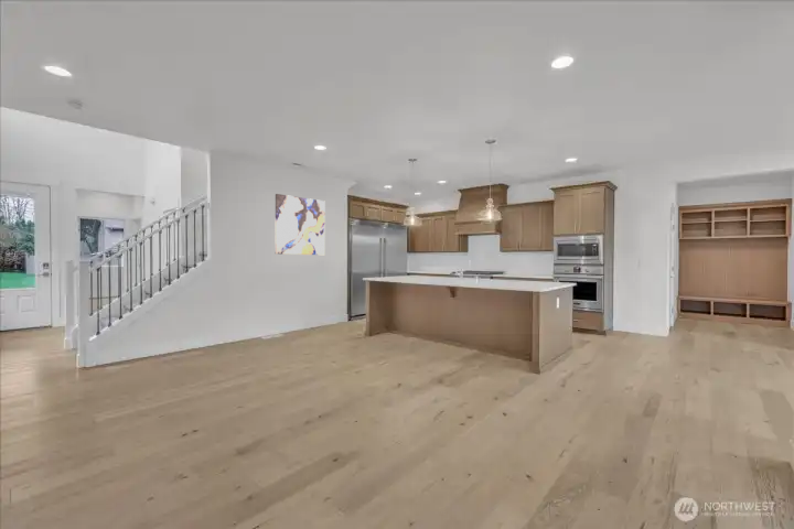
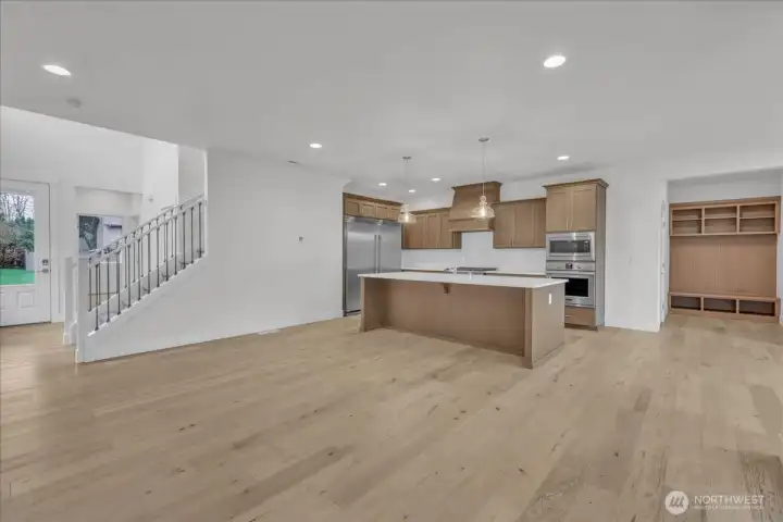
- wall art (301, 226)
